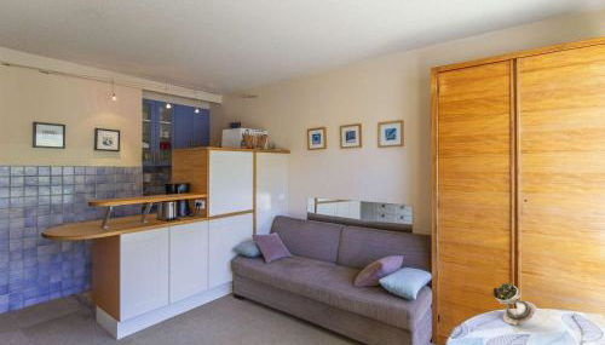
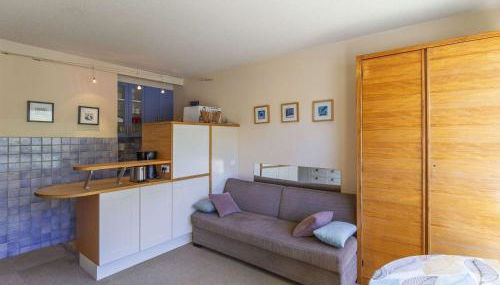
- succulent plant (512, 303)
